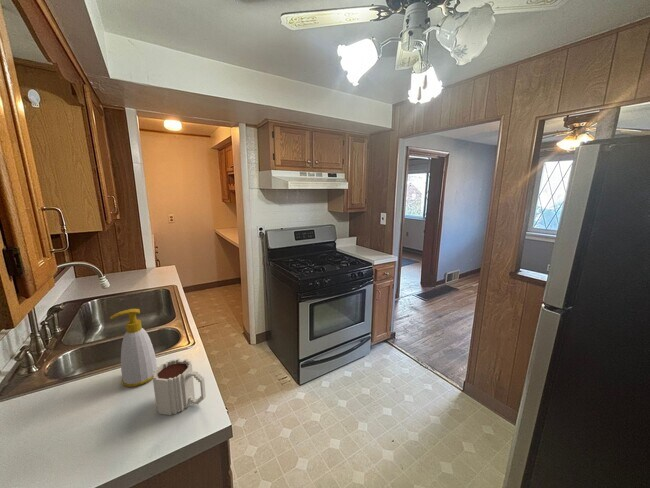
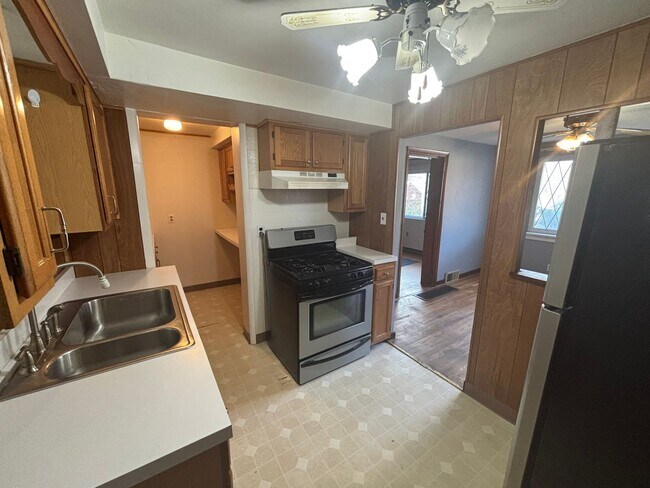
- soap bottle (135, 344)
- mug (181, 386)
